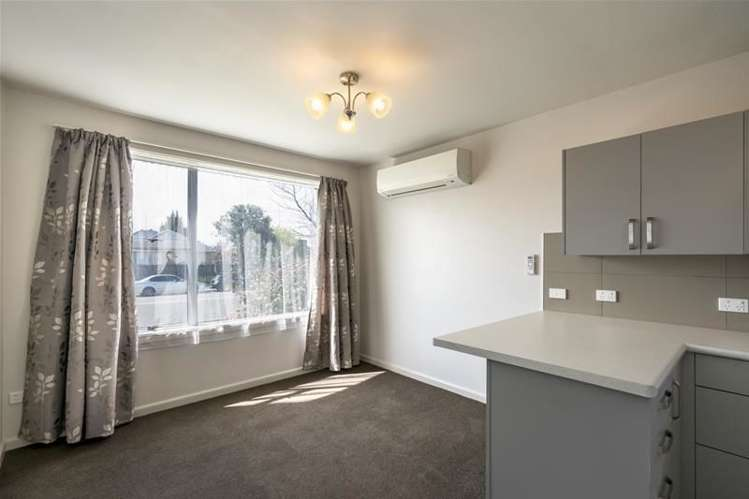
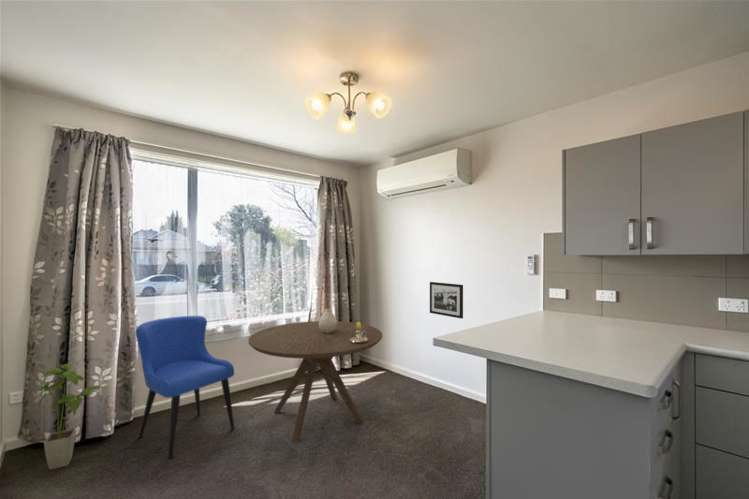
+ candlestick (359, 330)
+ picture frame (445, 299)
+ house plant (67, 414)
+ dining chair (186, 378)
+ vase (327, 320)
+ dining table (314, 374)
